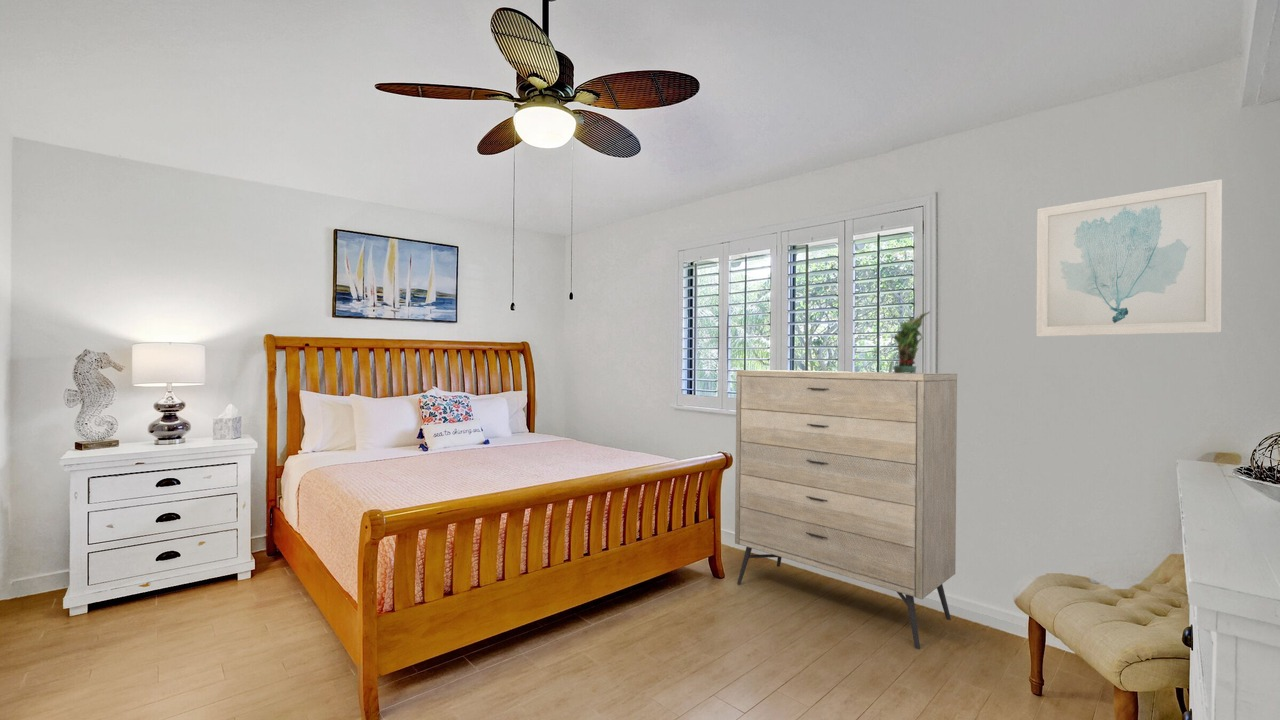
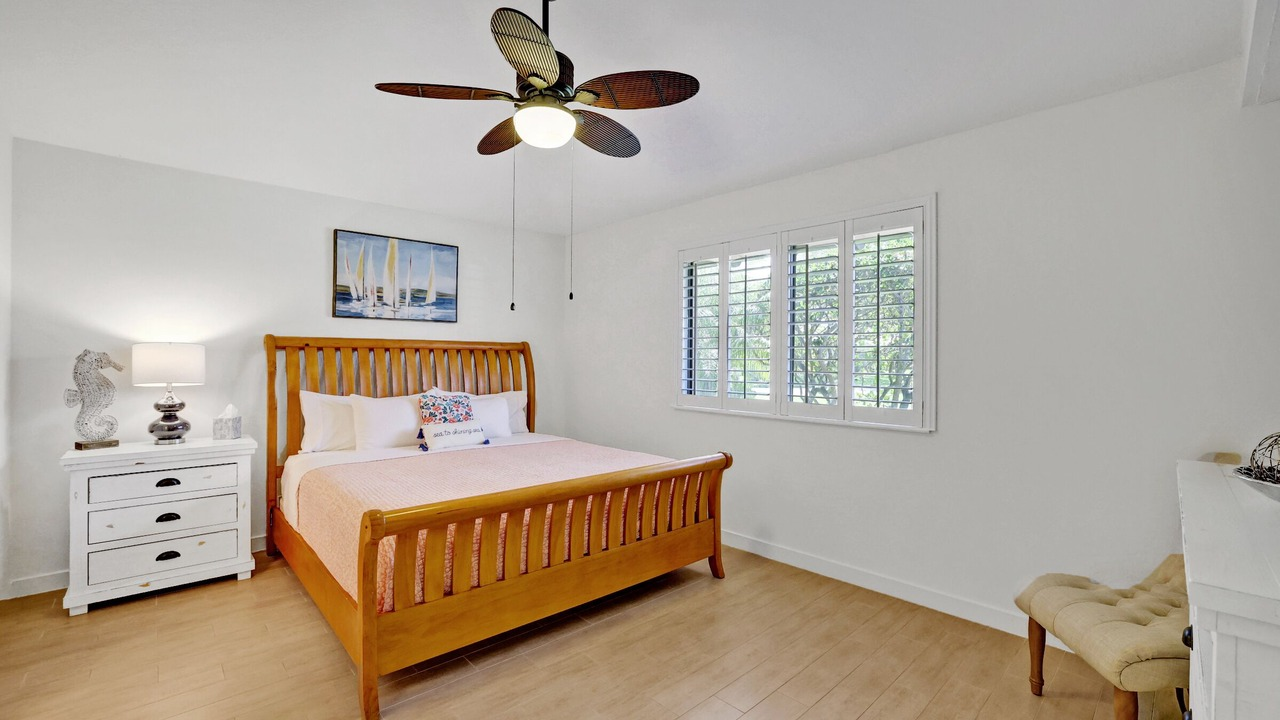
- dresser (837, 485)
- wall art (1120, 265)
- potted plant (909, 342)
